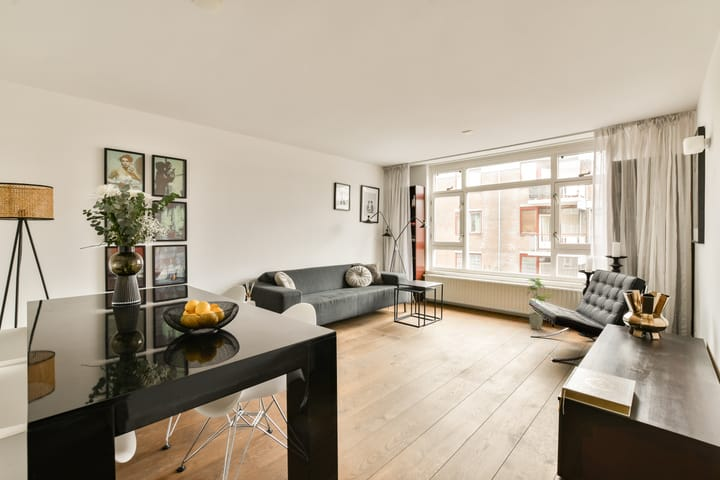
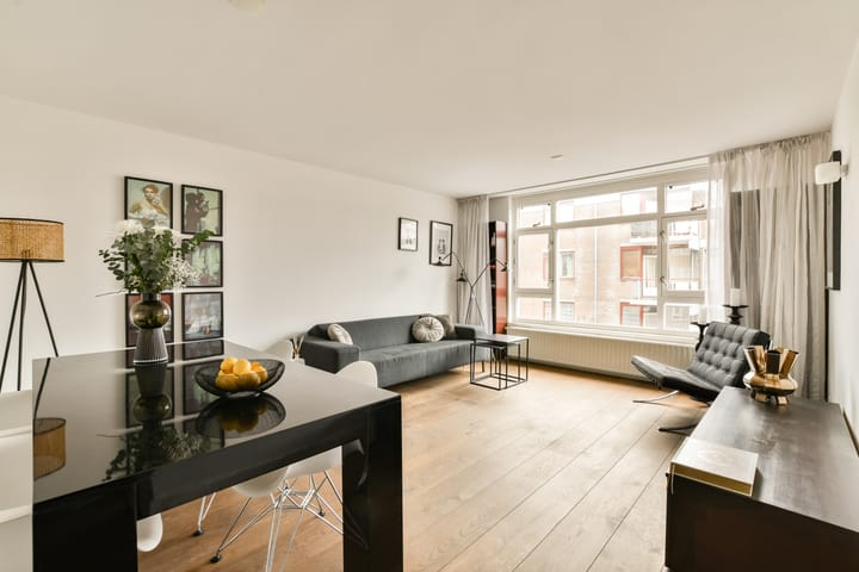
- house plant (539, 300)
